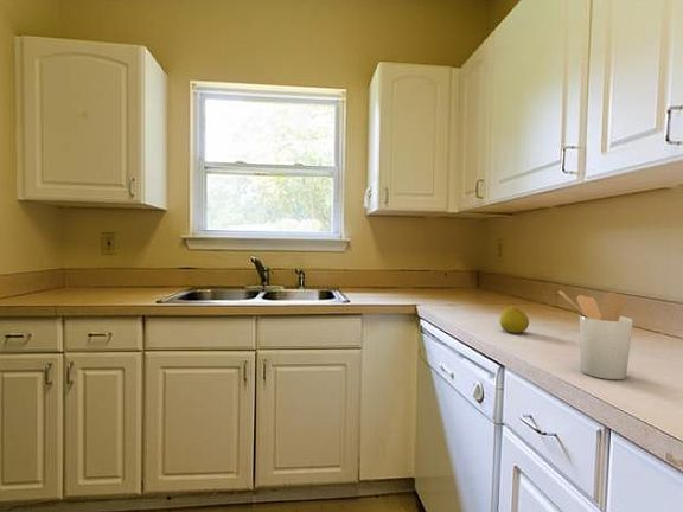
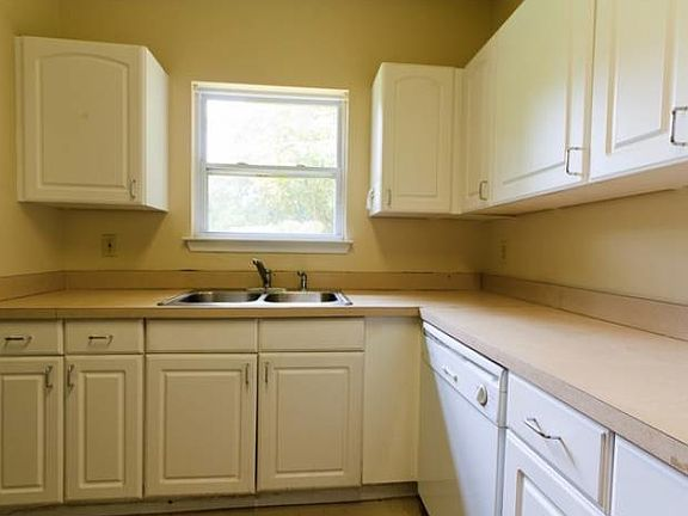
- lemon (513, 319)
- utensil holder (591, 331)
